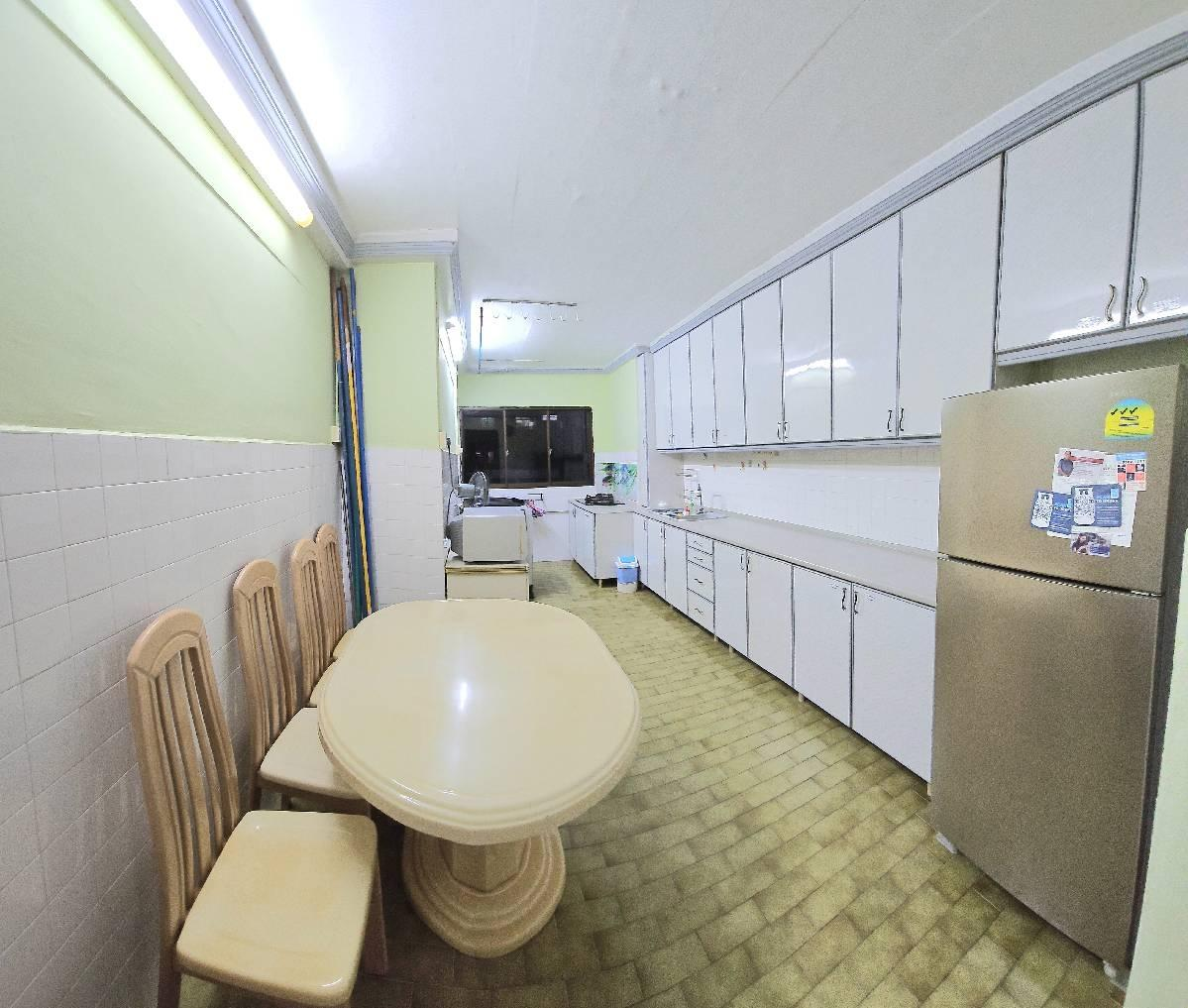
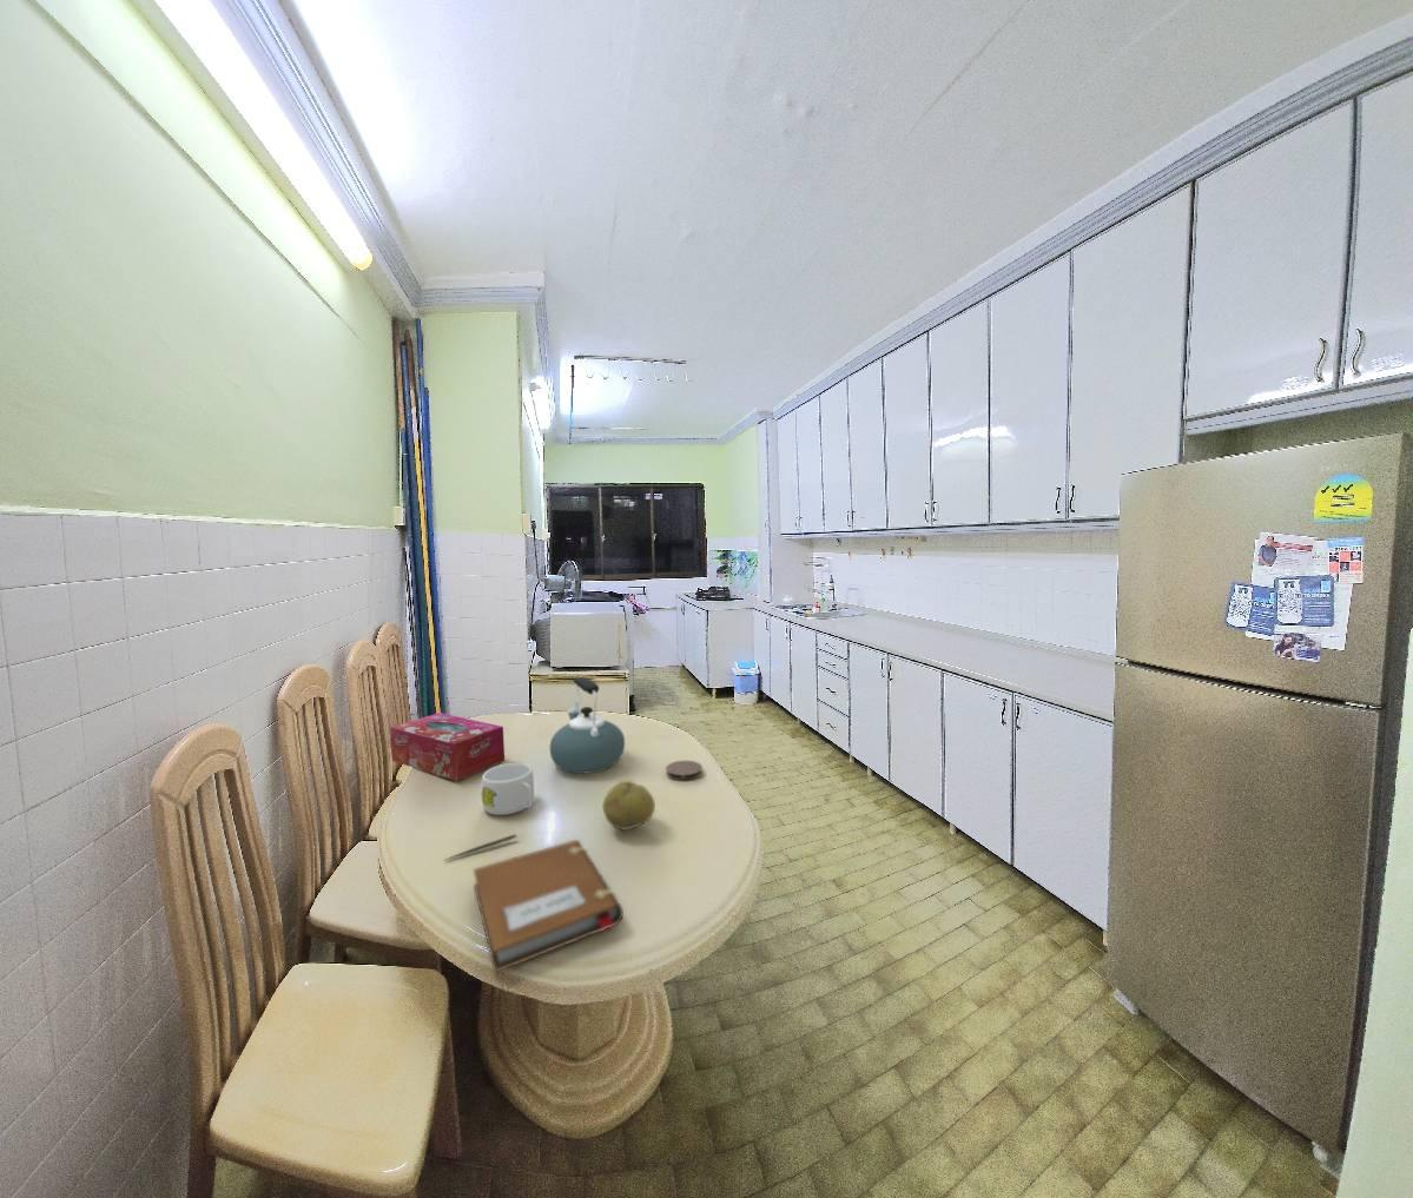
+ mug (508, 788)
+ pen (481, 846)
+ fruit (627, 805)
+ coaster (684, 769)
+ kettle (584, 720)
+ tissue box (447, 743)
+ notebook (546, 895)
